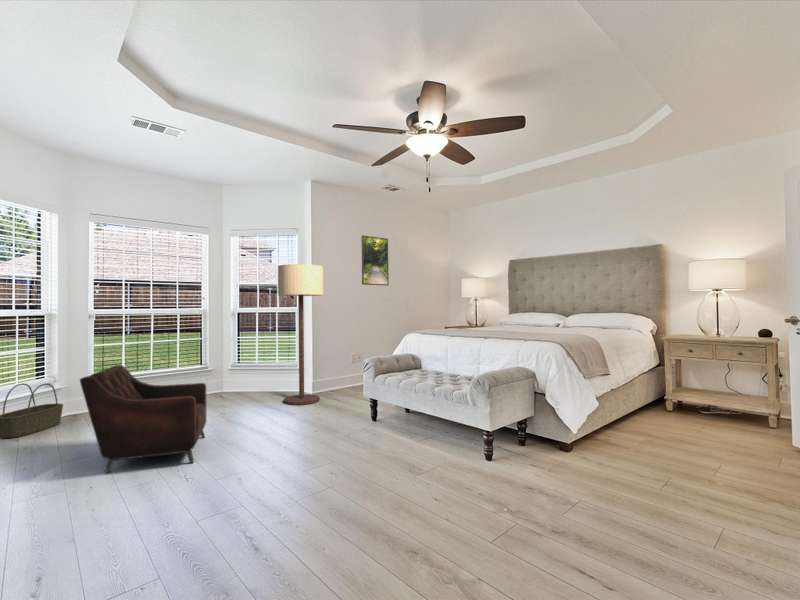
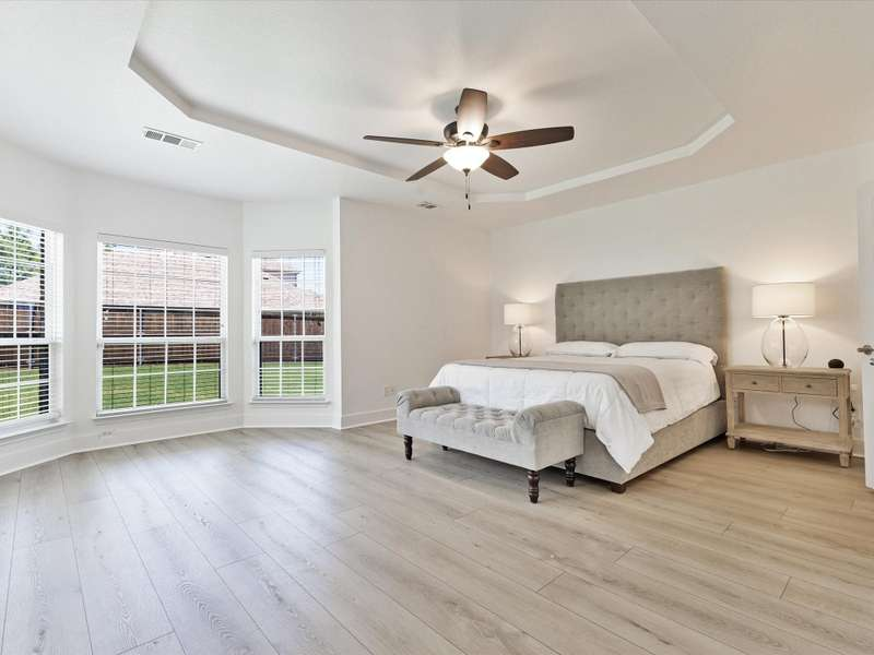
- floor lamp (301, 333)
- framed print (375, 261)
- armchair (151, 410)
- basket (30, 407)
